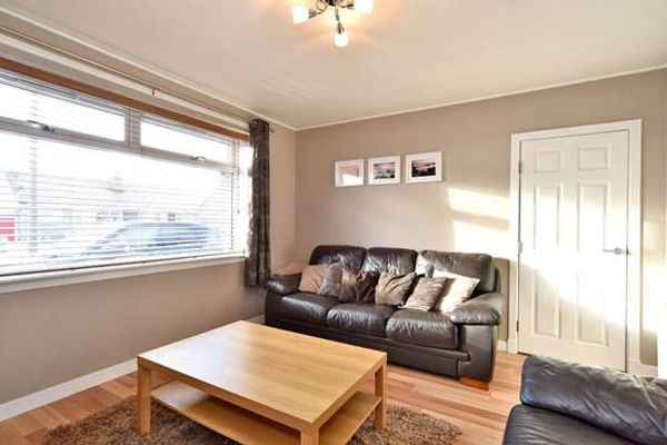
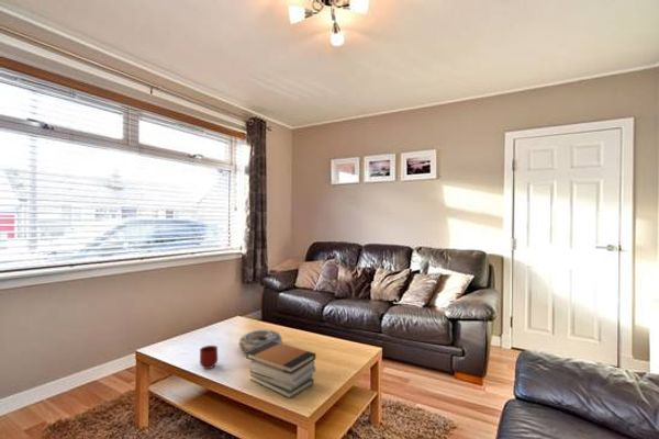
+ mug (206, 356)
+ book stack (281, 368)
+ decorative bowl (260, 341)
